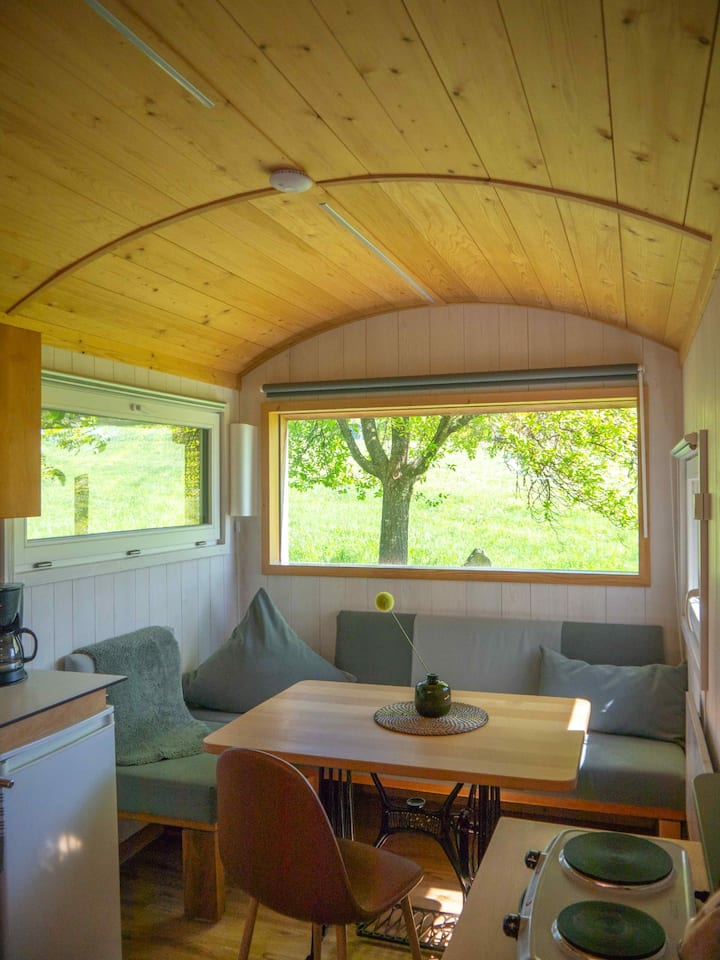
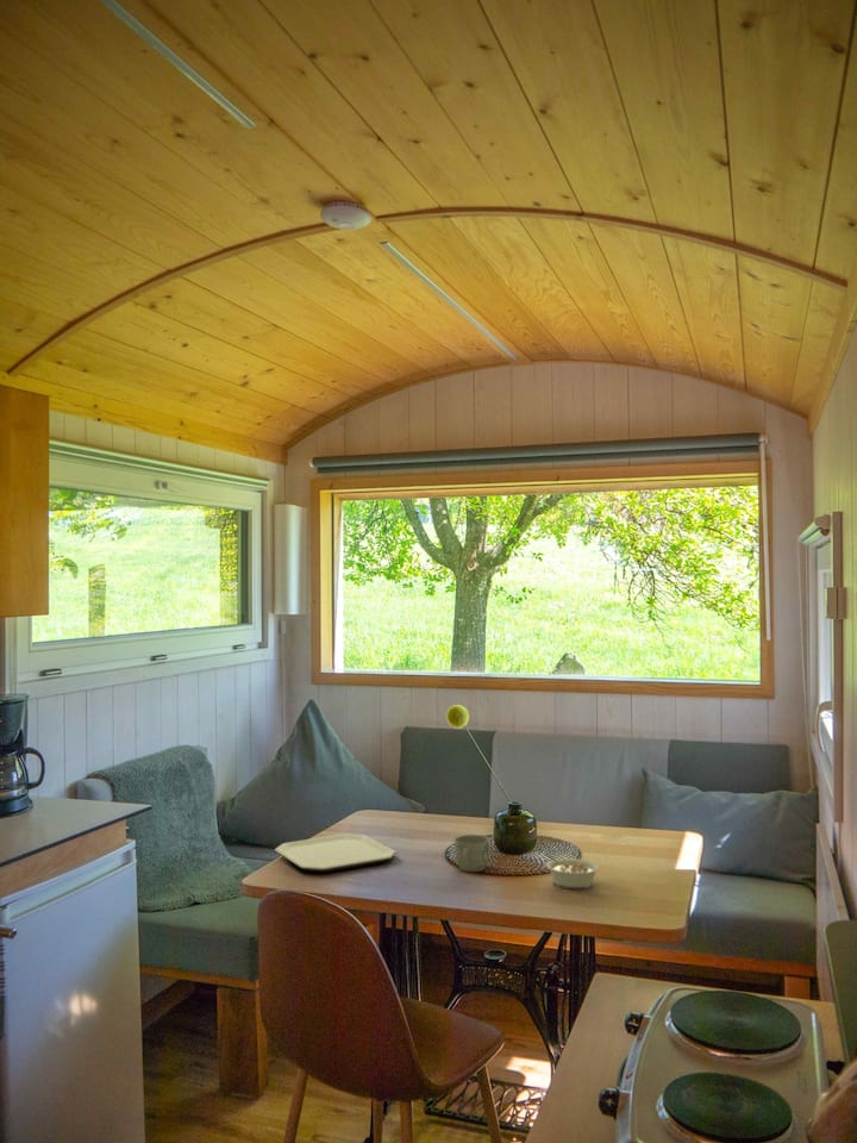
+ plate (334, 852)
+ mug (470, 855)
+ legume (570, 873)
